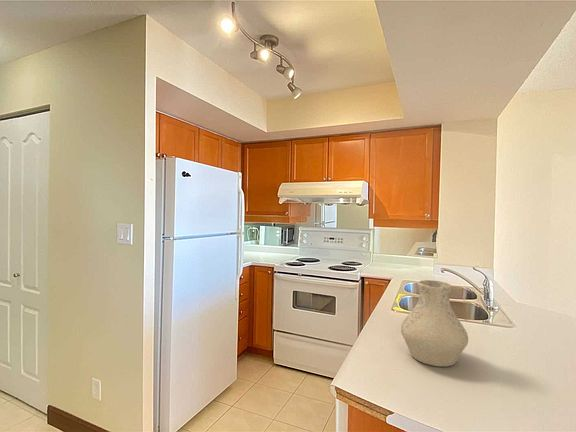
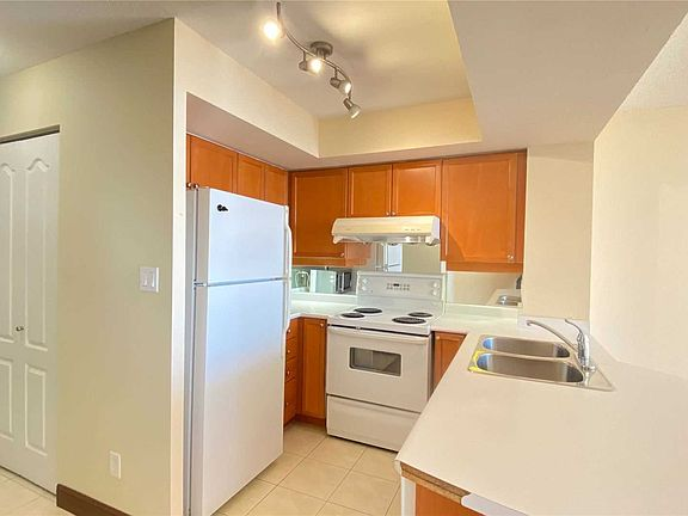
- vase (433, 320)
